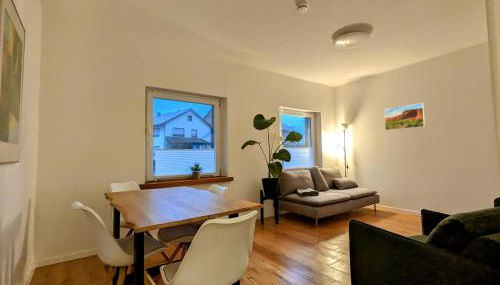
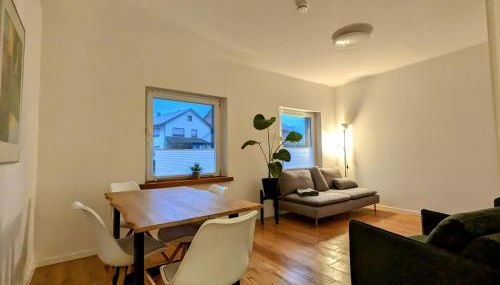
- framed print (403, 117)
